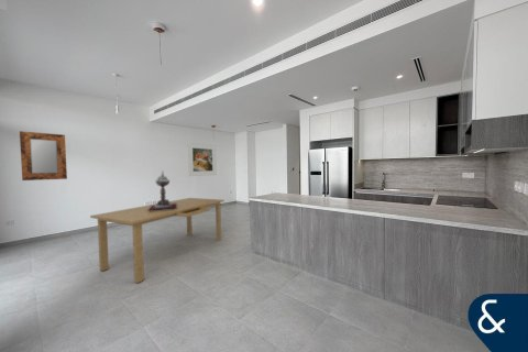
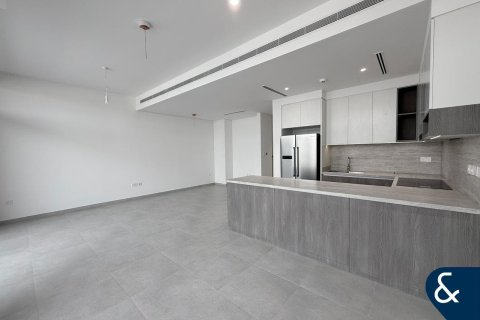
- home mirror (44, 156)
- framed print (202, 160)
- decorative urn (163, 189)
- dining table (187, 230)
